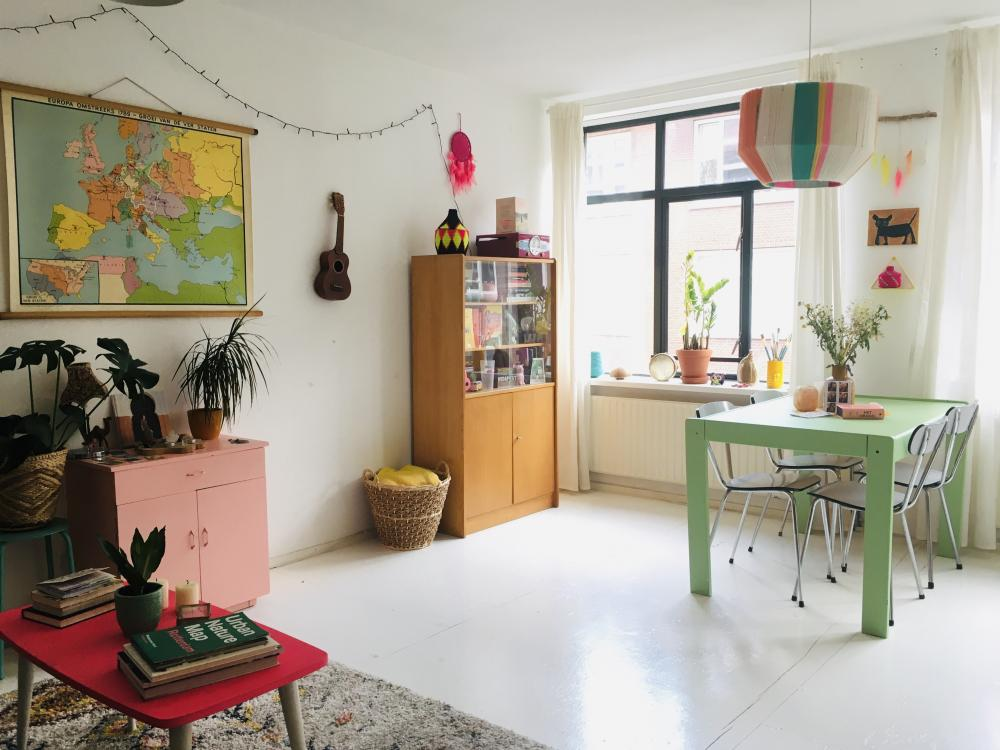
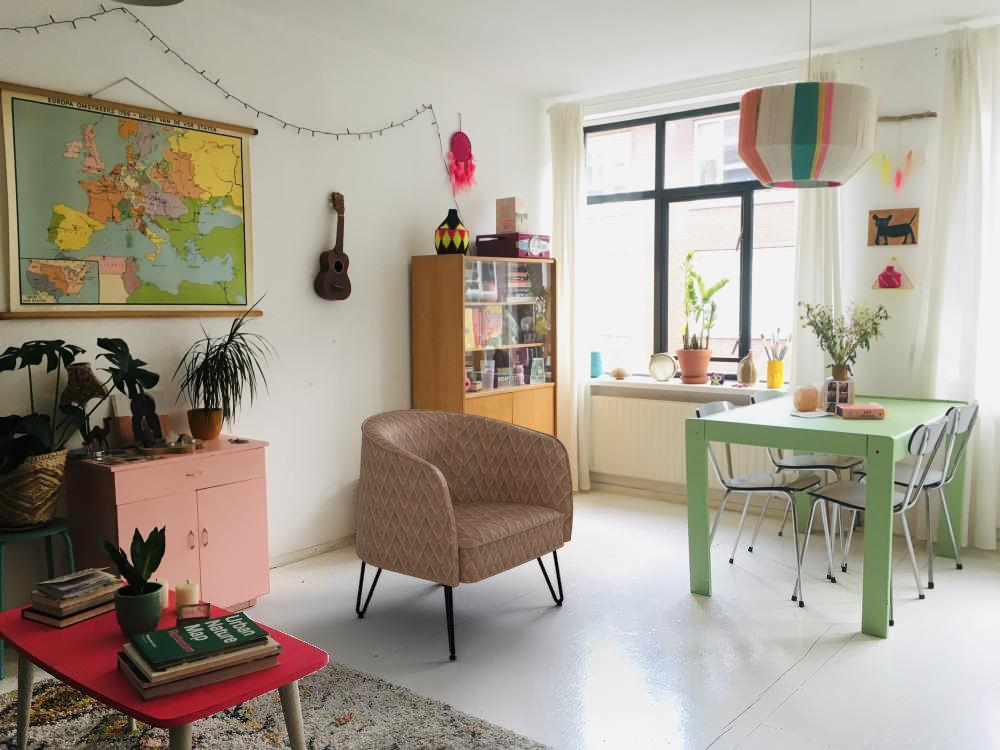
+ armchair (448, 515)
